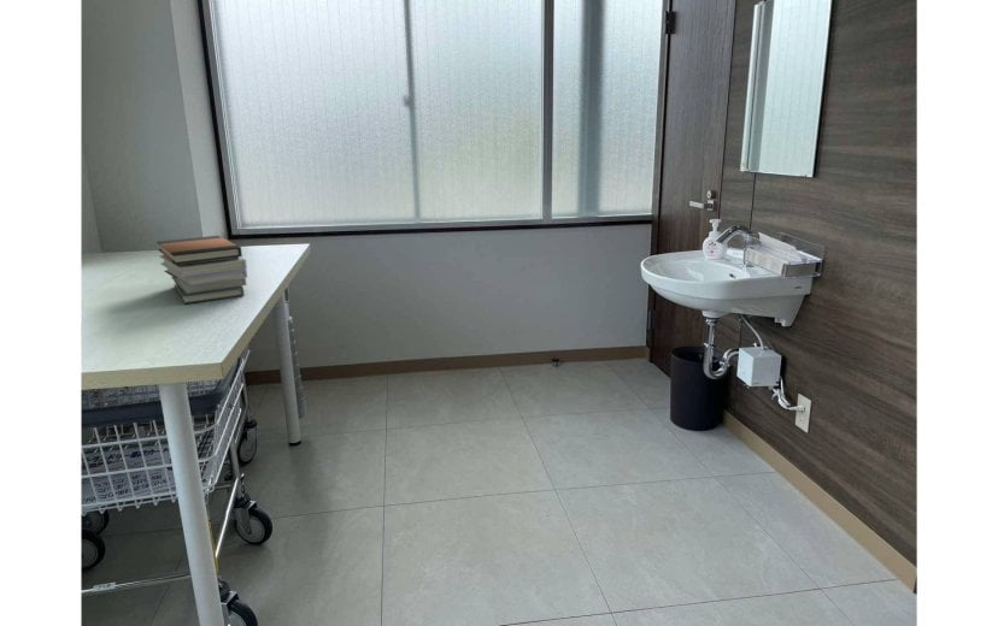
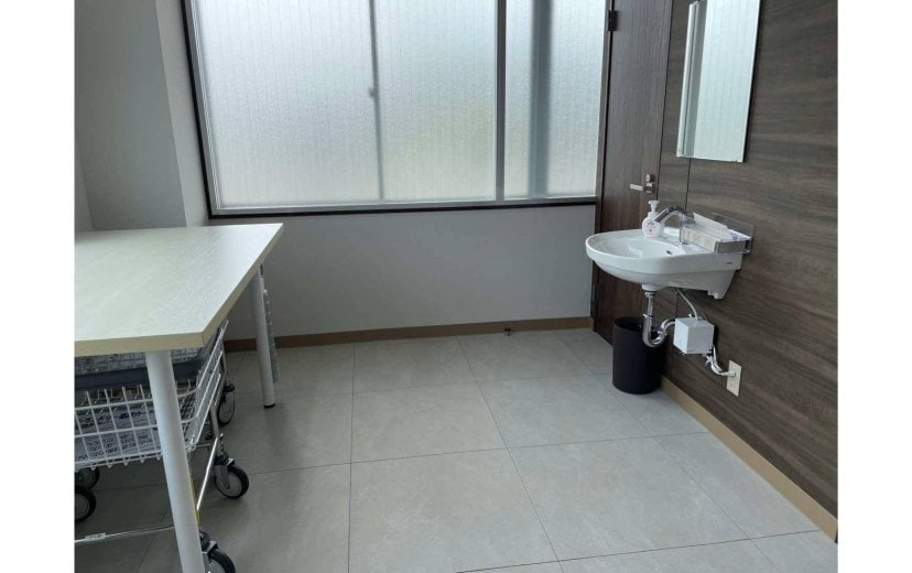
- book stack (202, 267)
